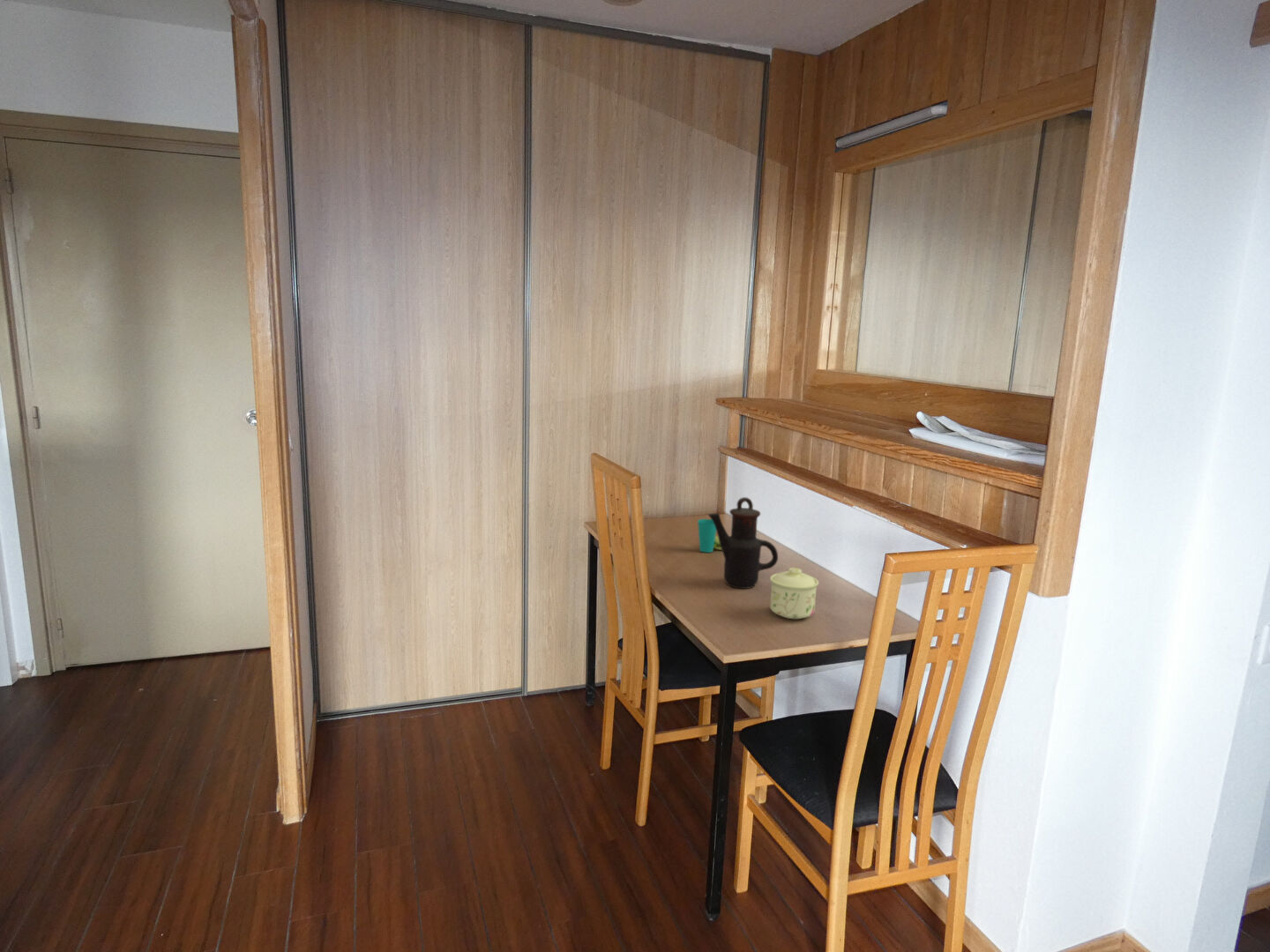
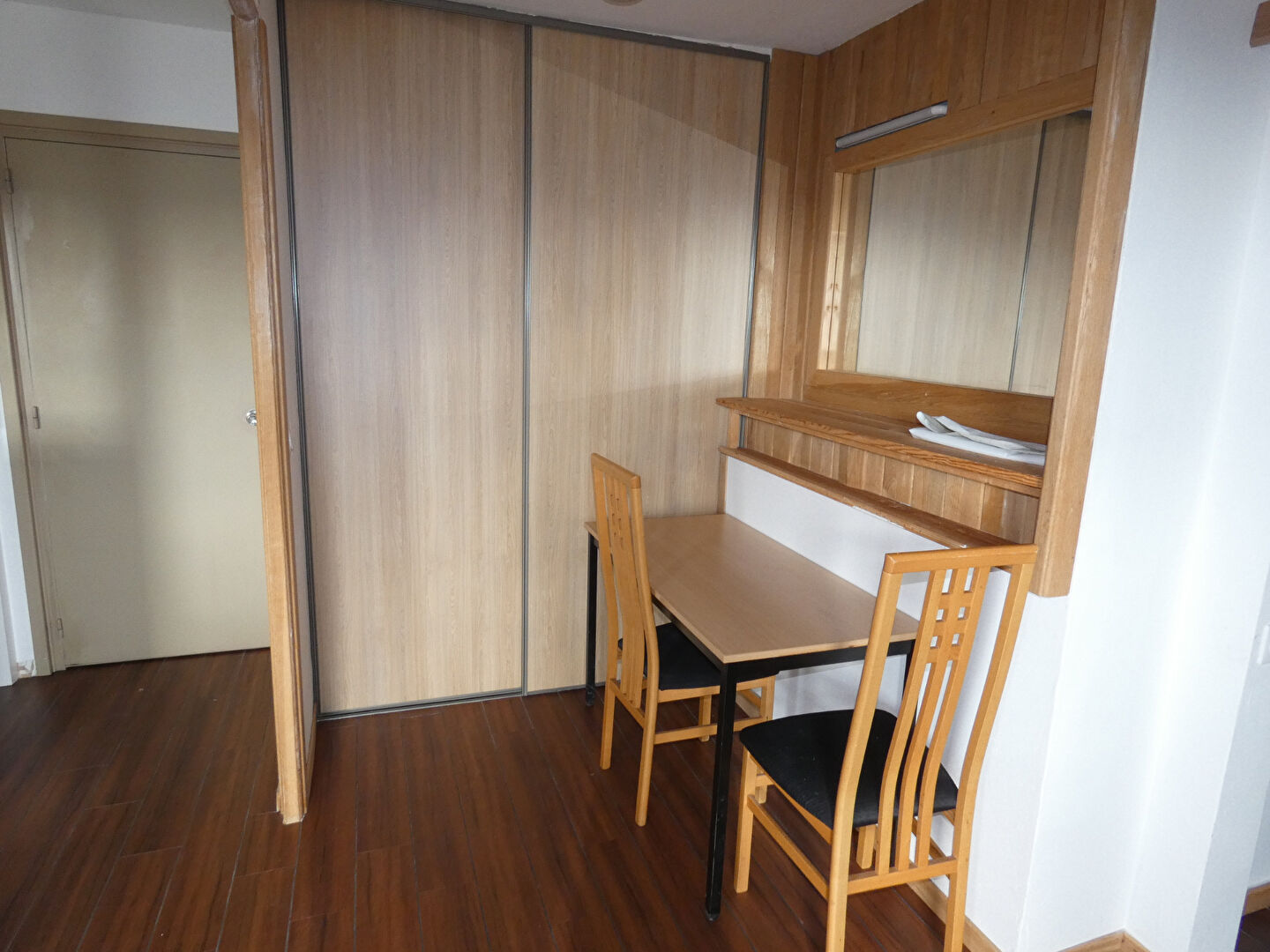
- teapot (743, 540)
- cup (714, 534)
- sugar bowl (793, 591)
